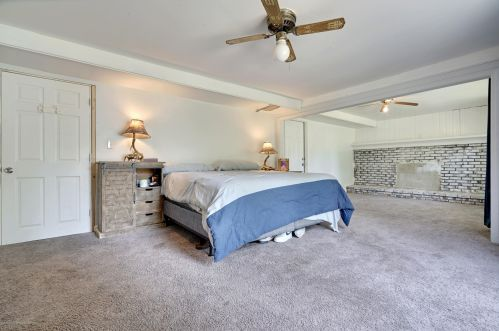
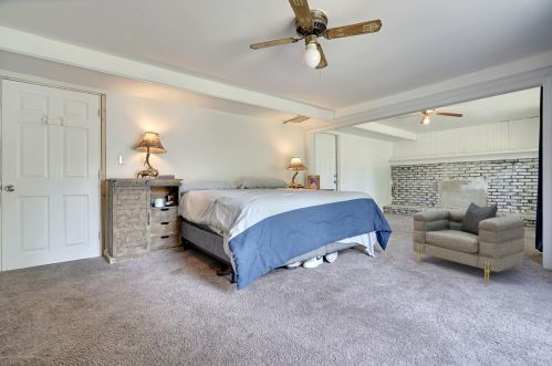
+ armchair (464, 233)
